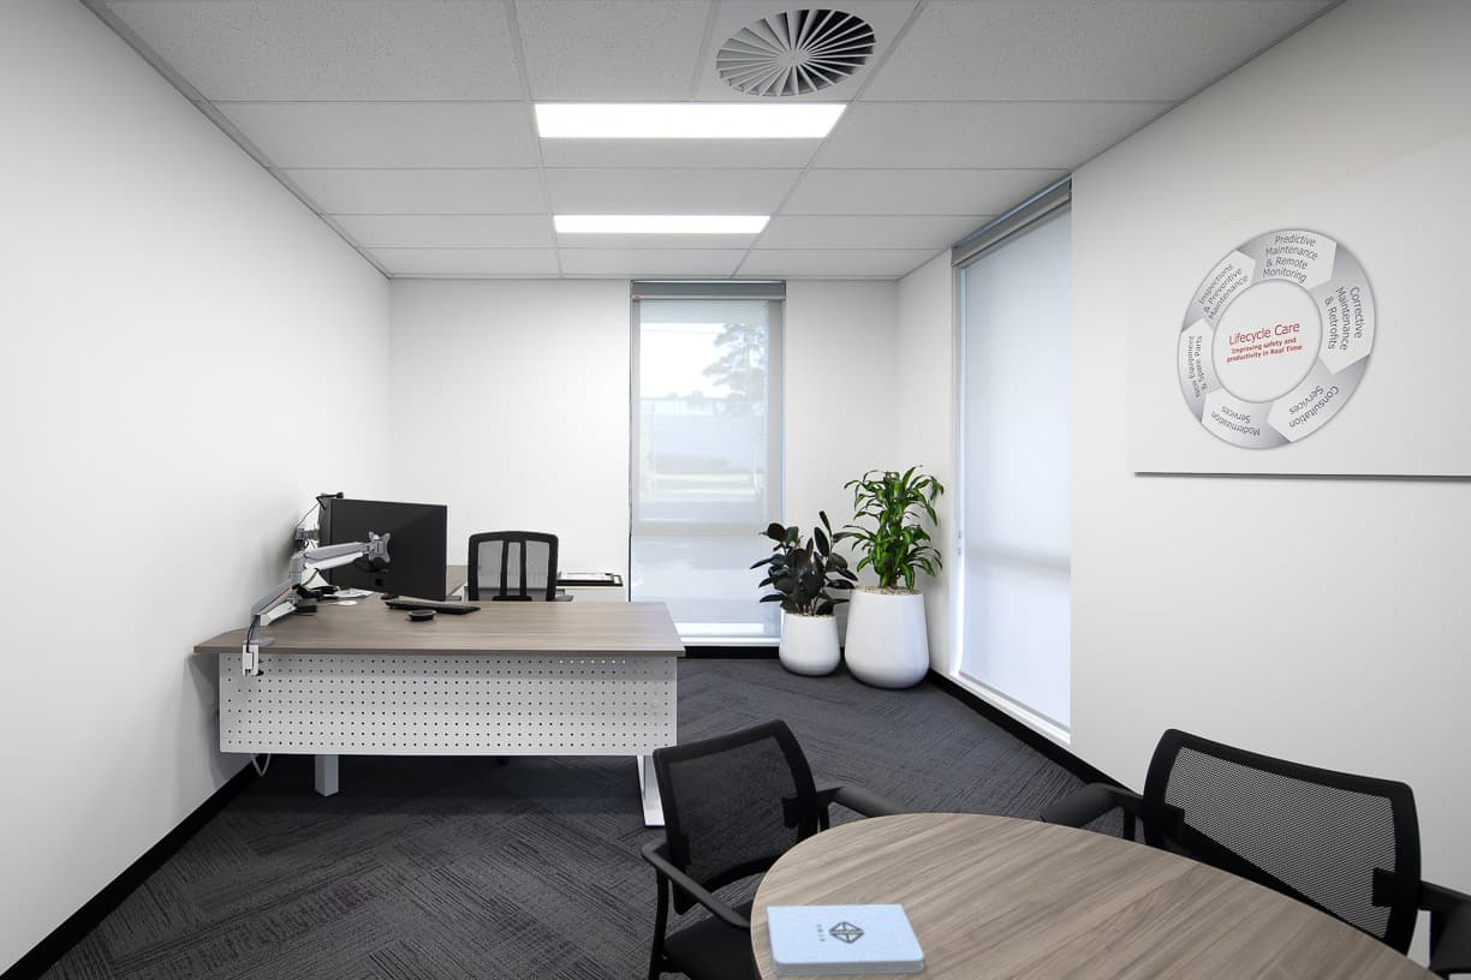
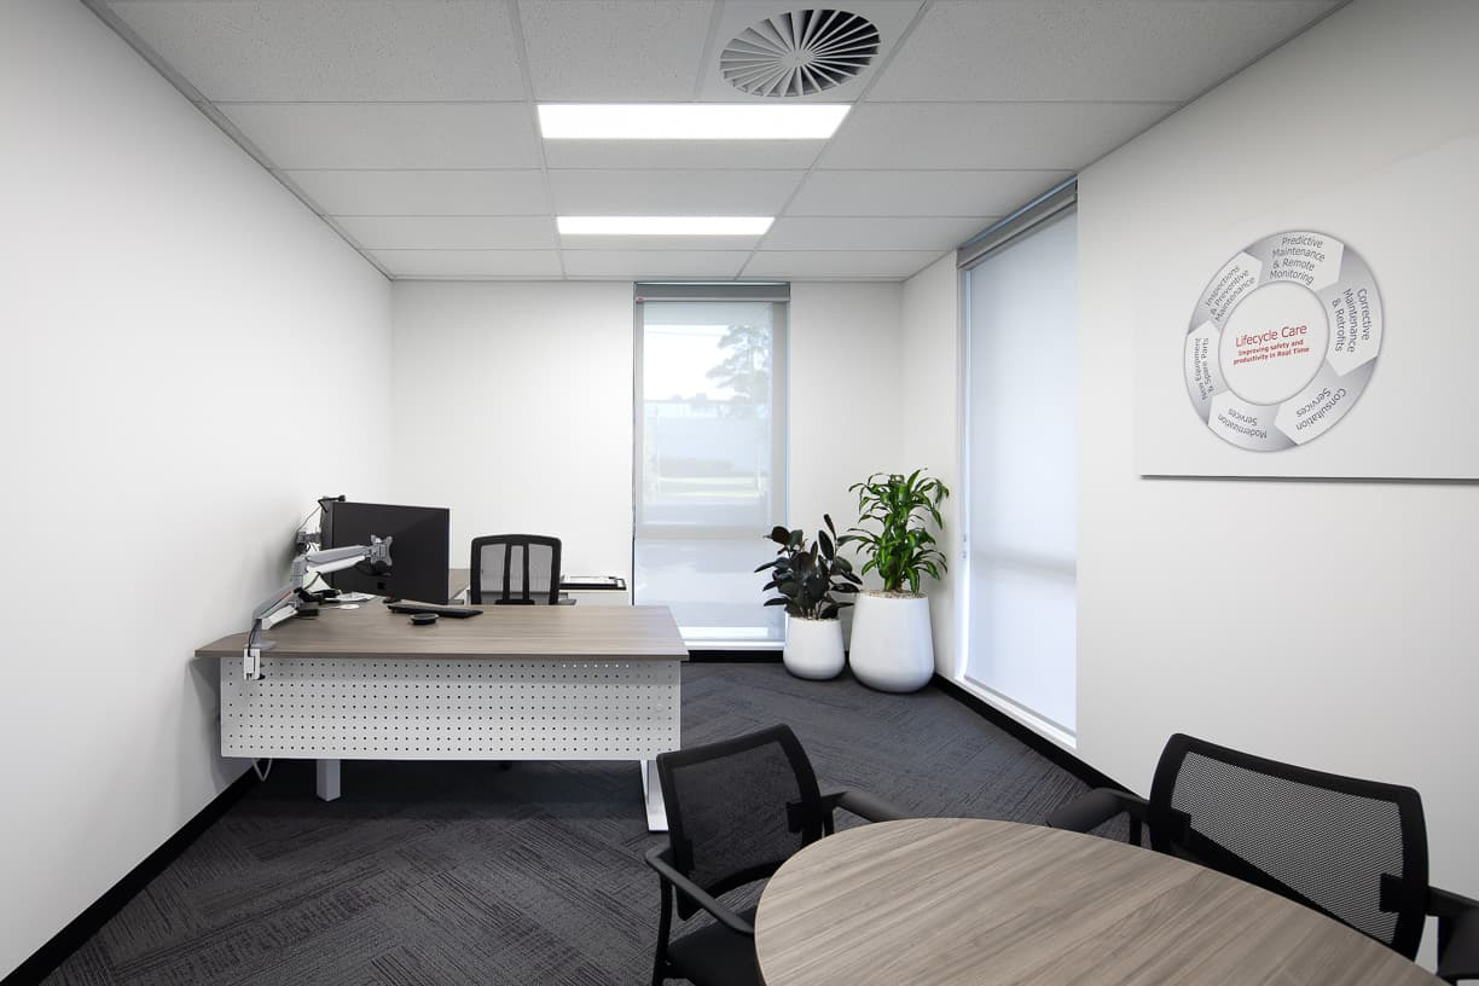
- notepad (841, 937)
